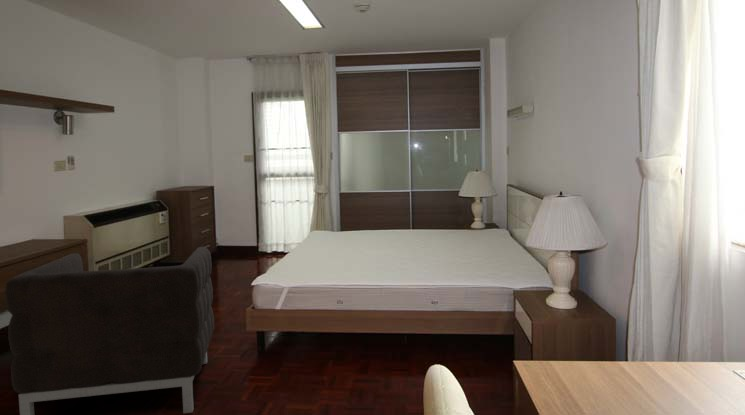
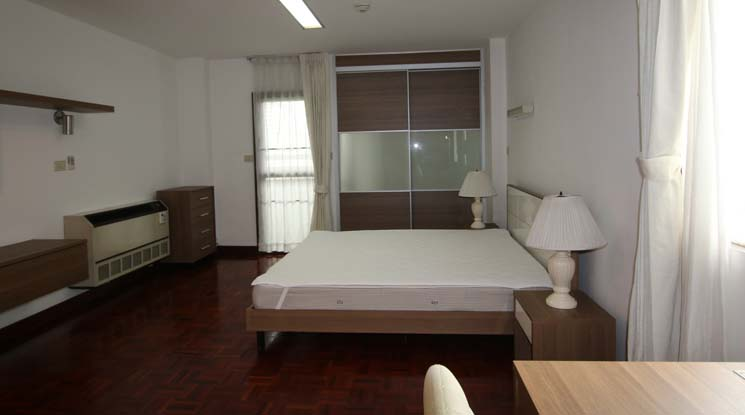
- armchair (127, 324)
